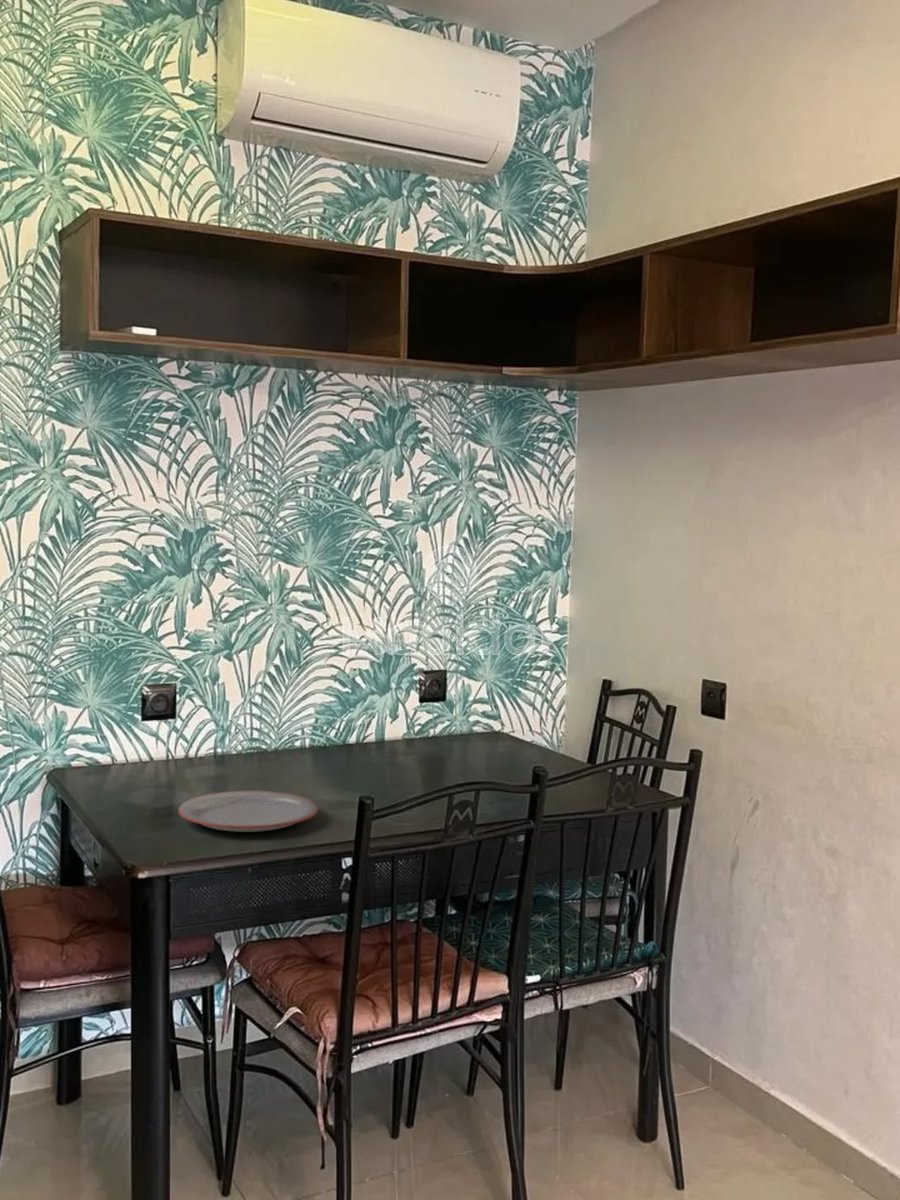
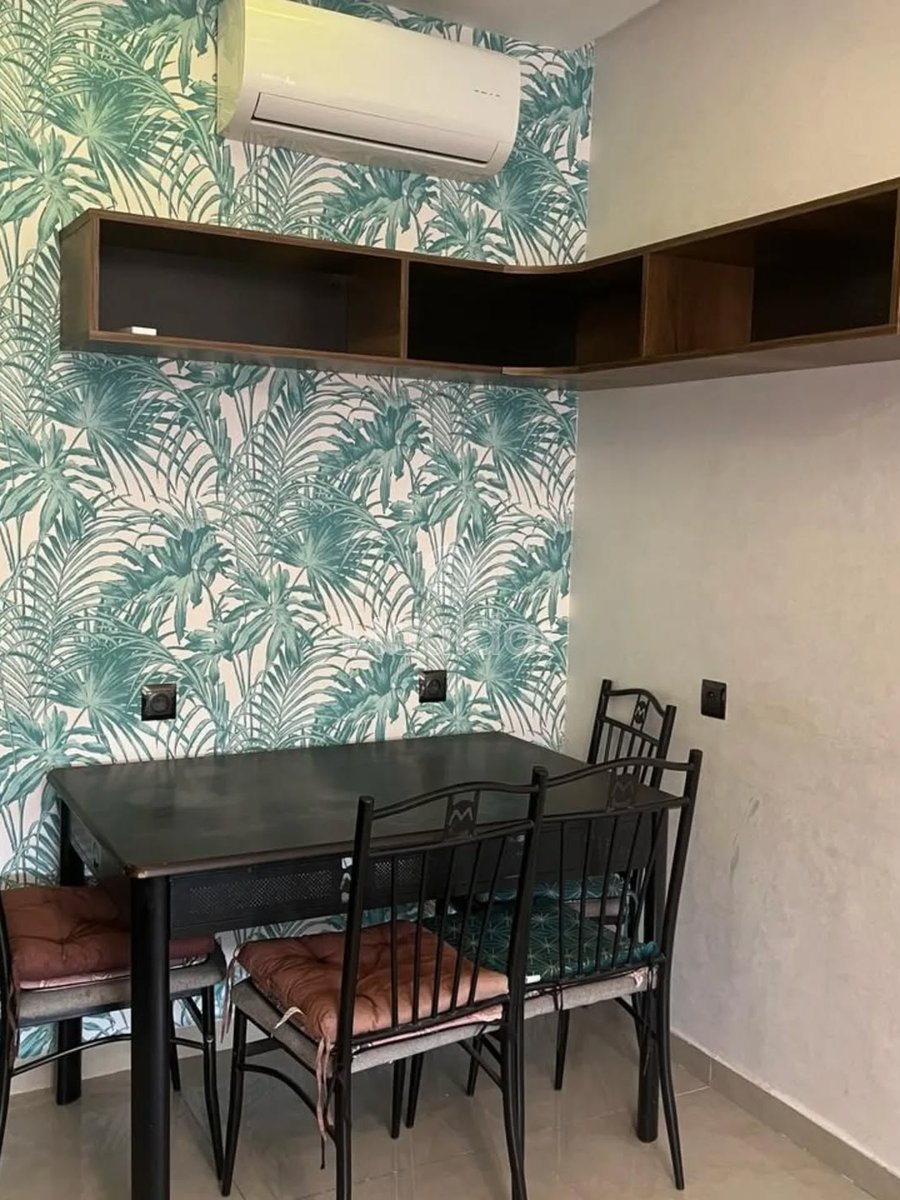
- plate (248, 812)
